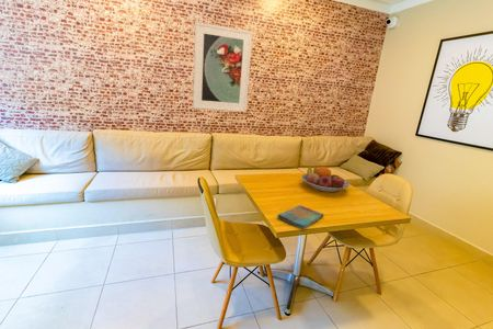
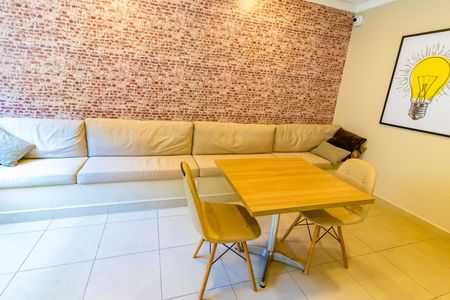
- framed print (222, 70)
- dish towel (300, 215)
- fruit bowl (325, 178)
